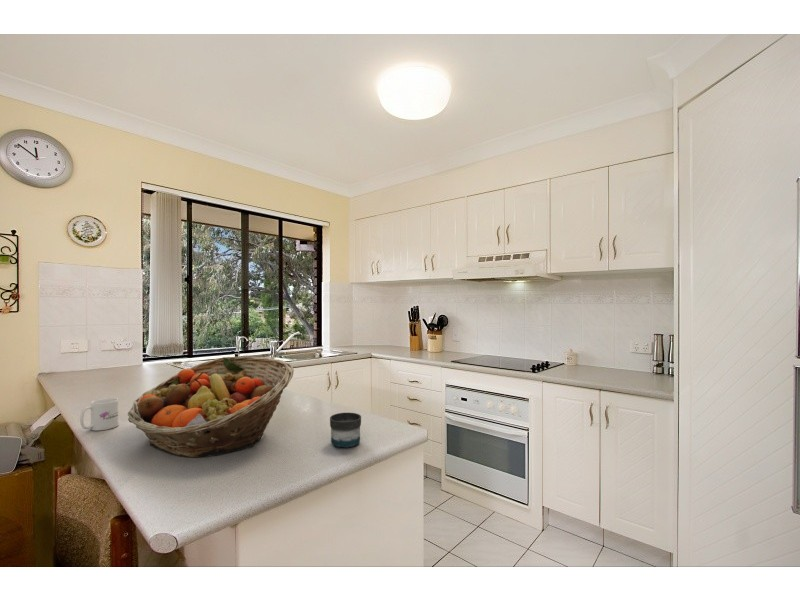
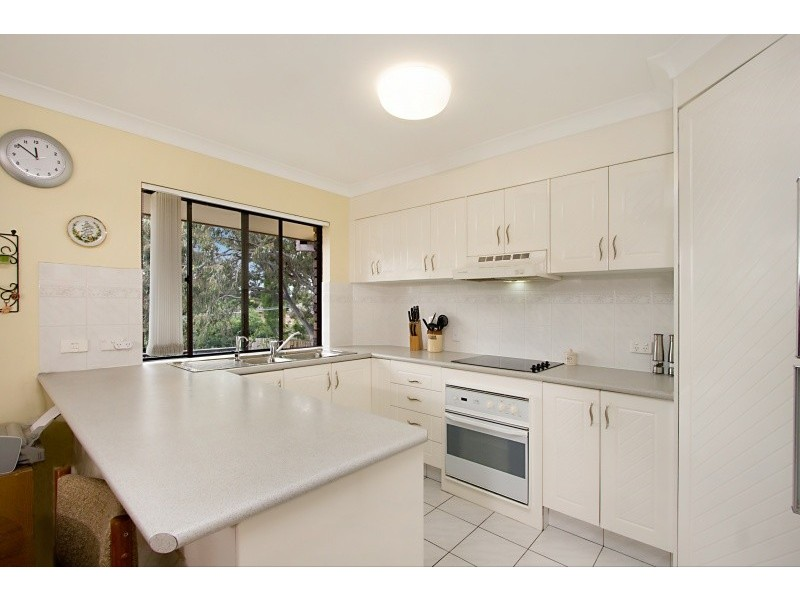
- mug (99, 415)
- mug (343, 429)
- fruit basket (215, 400)
